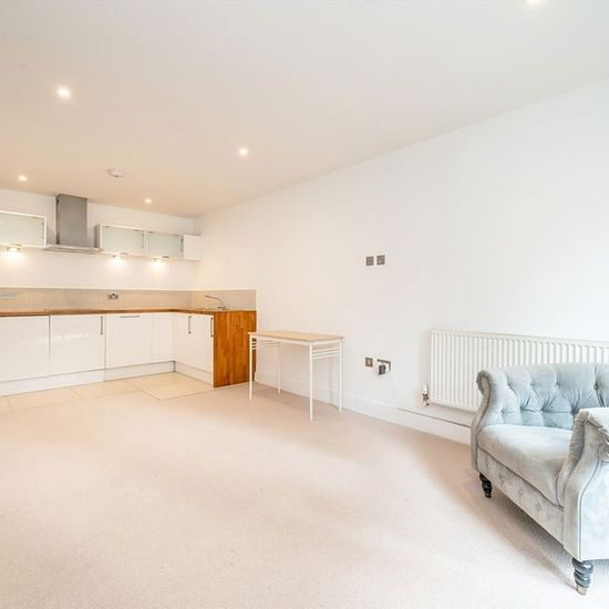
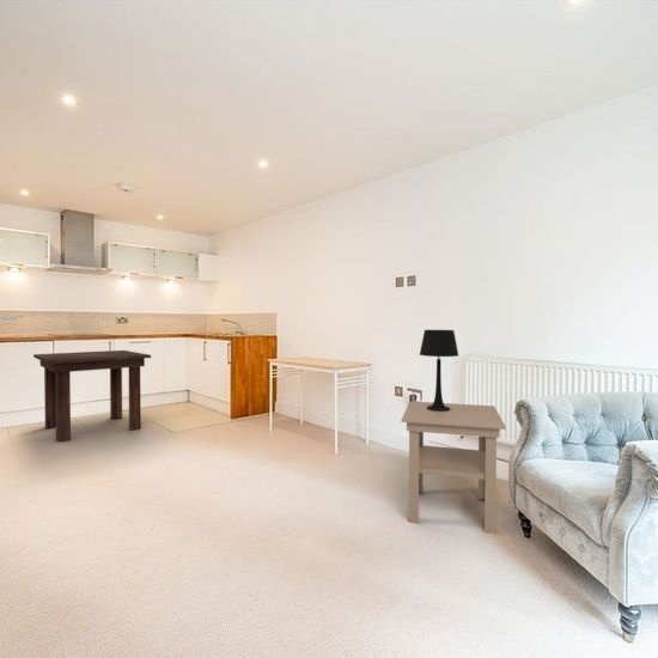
+ dining table (110, 391)
+ table lamp (438, 368)
+ side table (450, 461)
